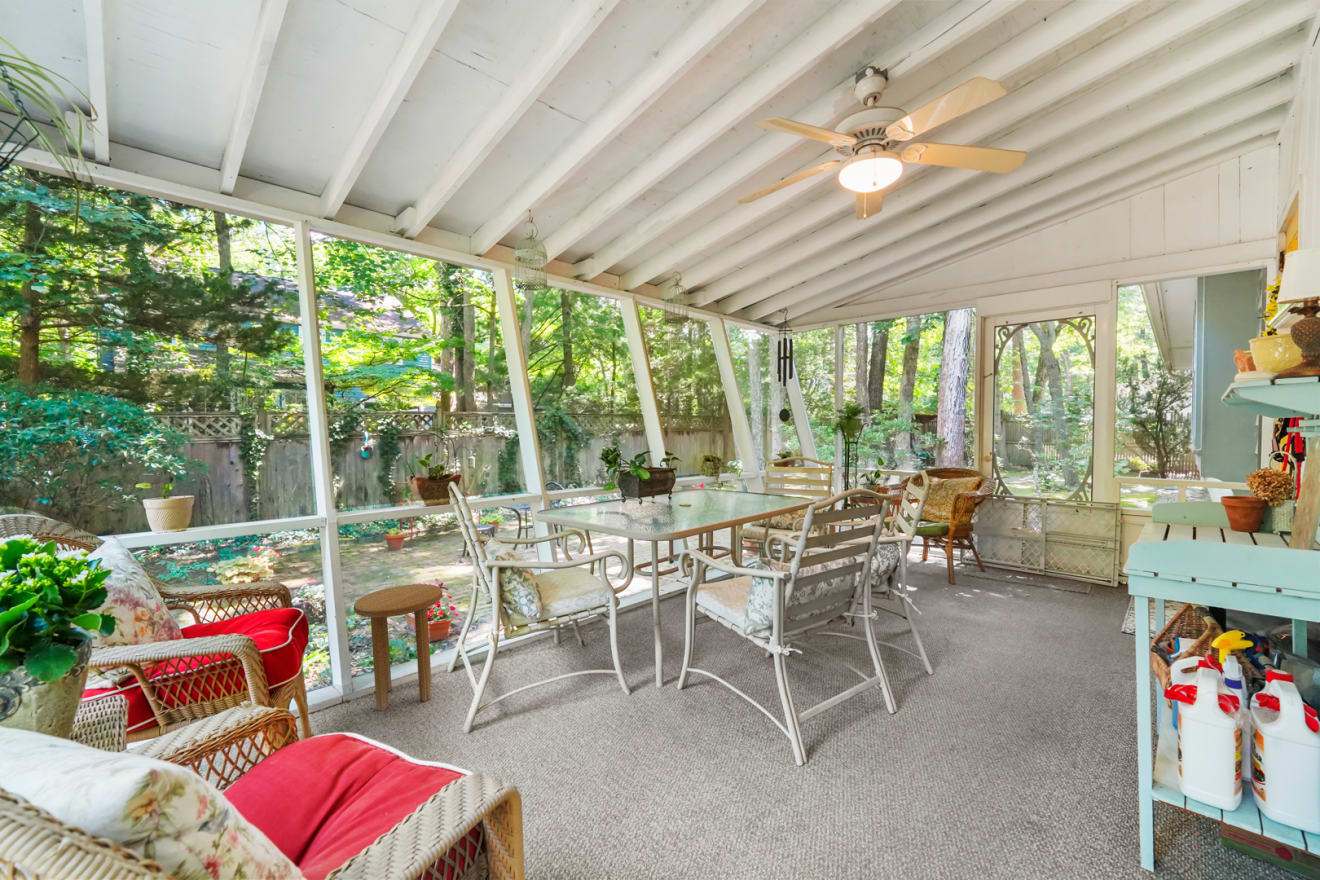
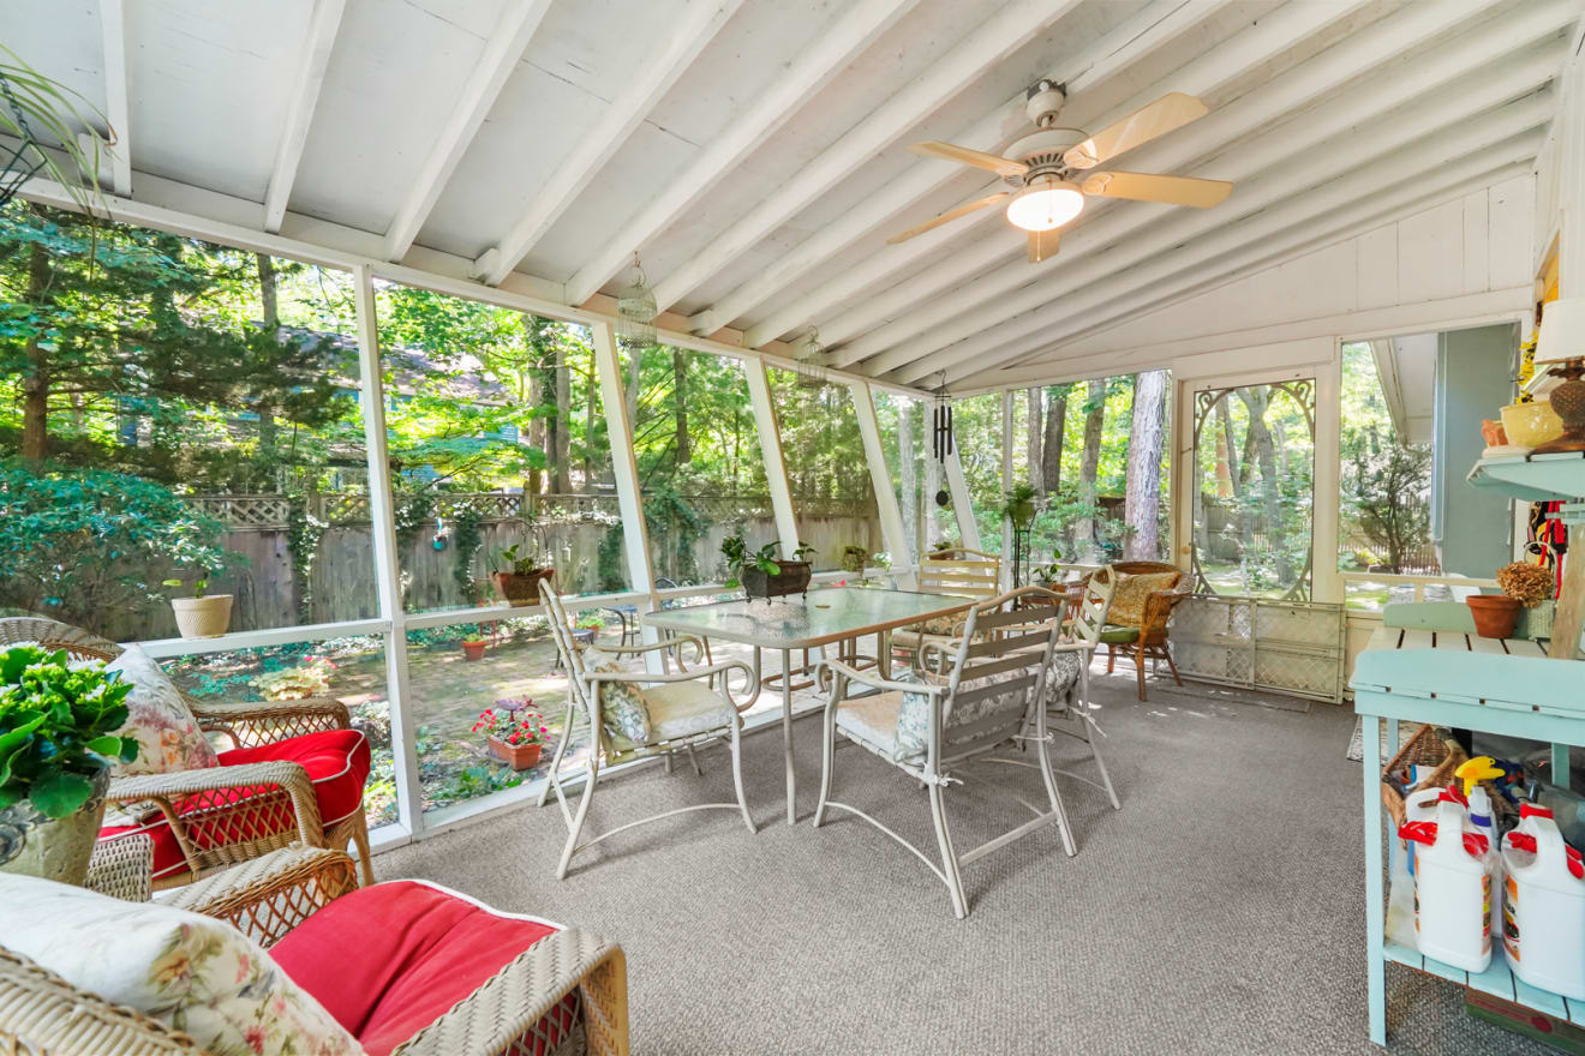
- side table (388, 645)
